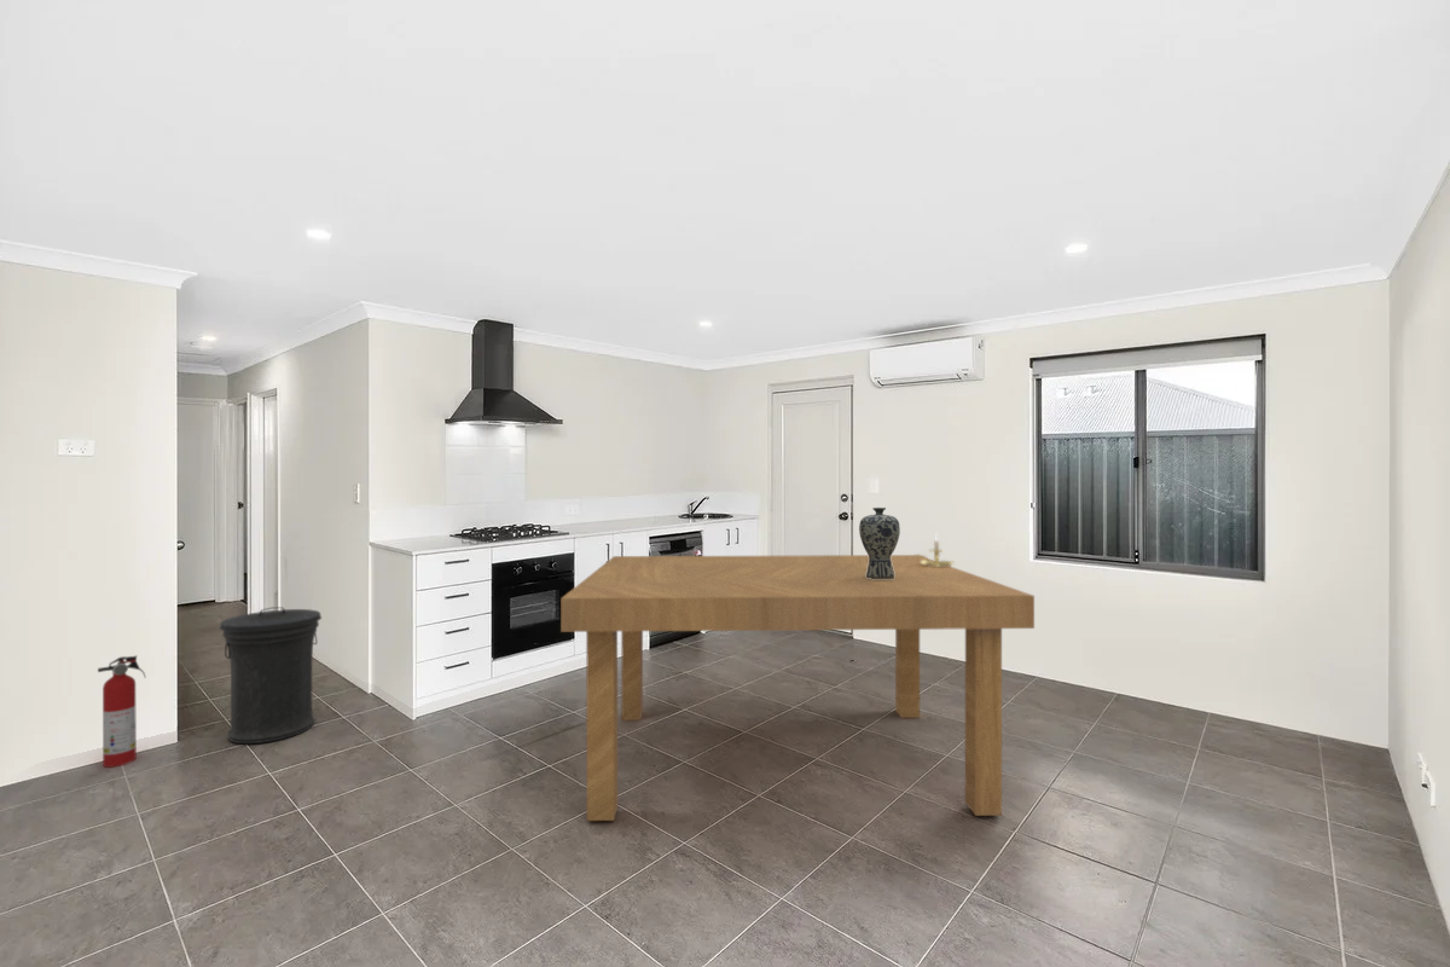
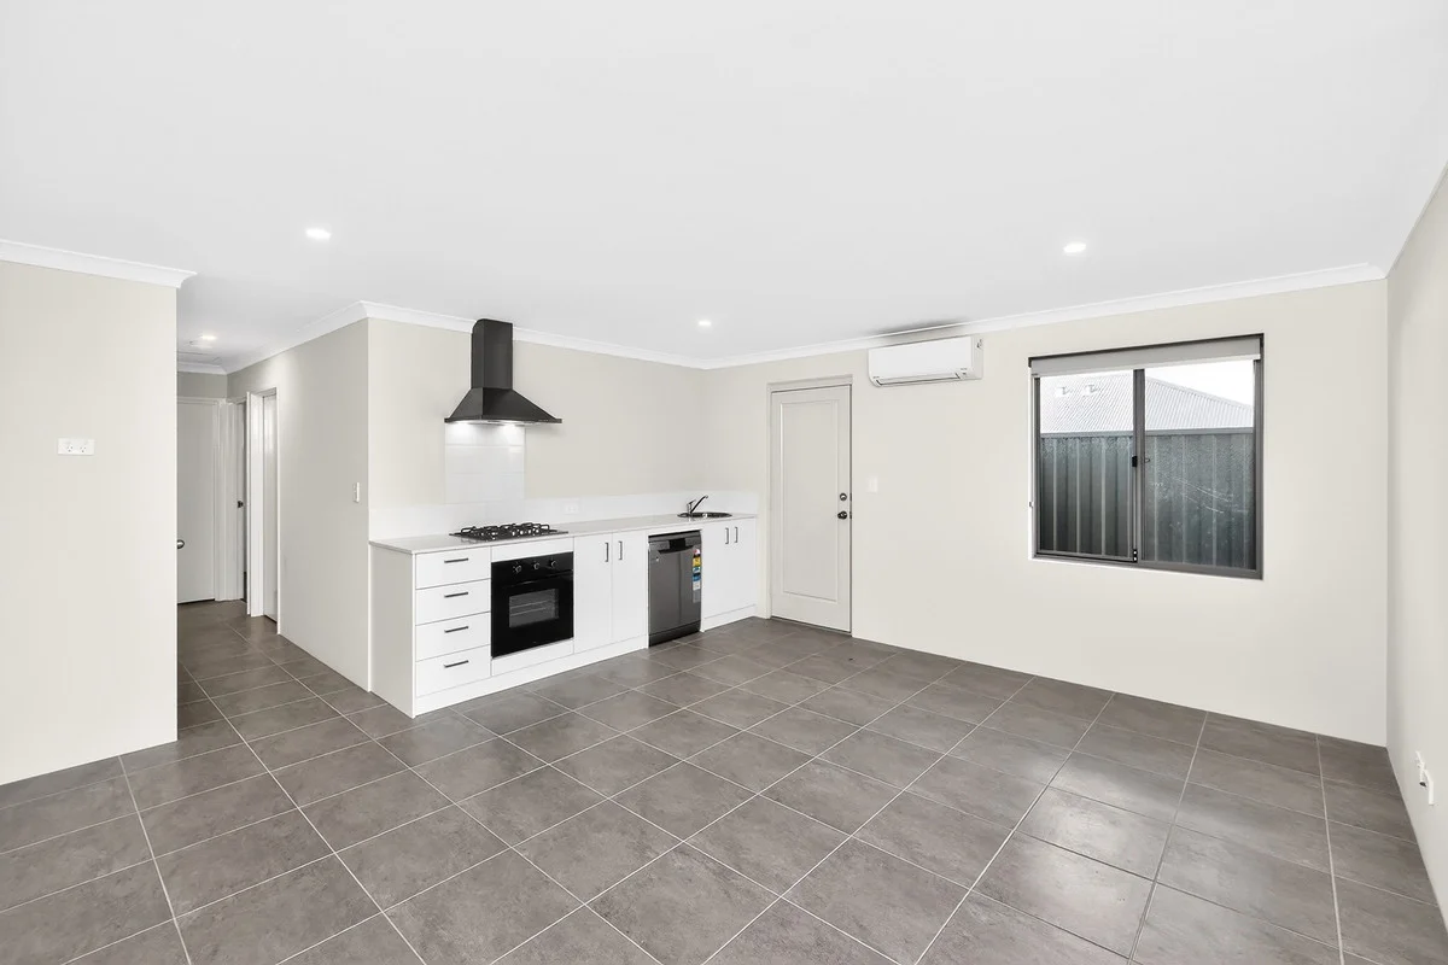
- vase (878, 542)
- dining table (771, 630)
- trash can (272, 668)
- candle holder (934, 548)
- fire extinguisher (122, 708)
